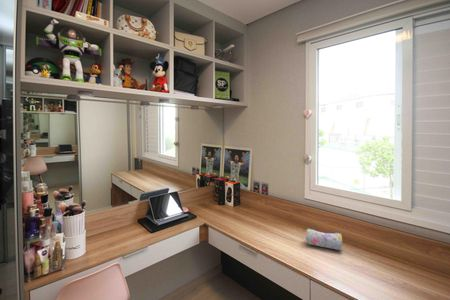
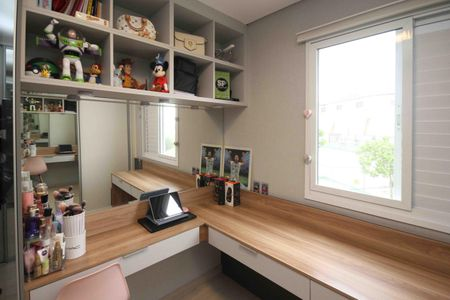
- pencil case (323, 239)
